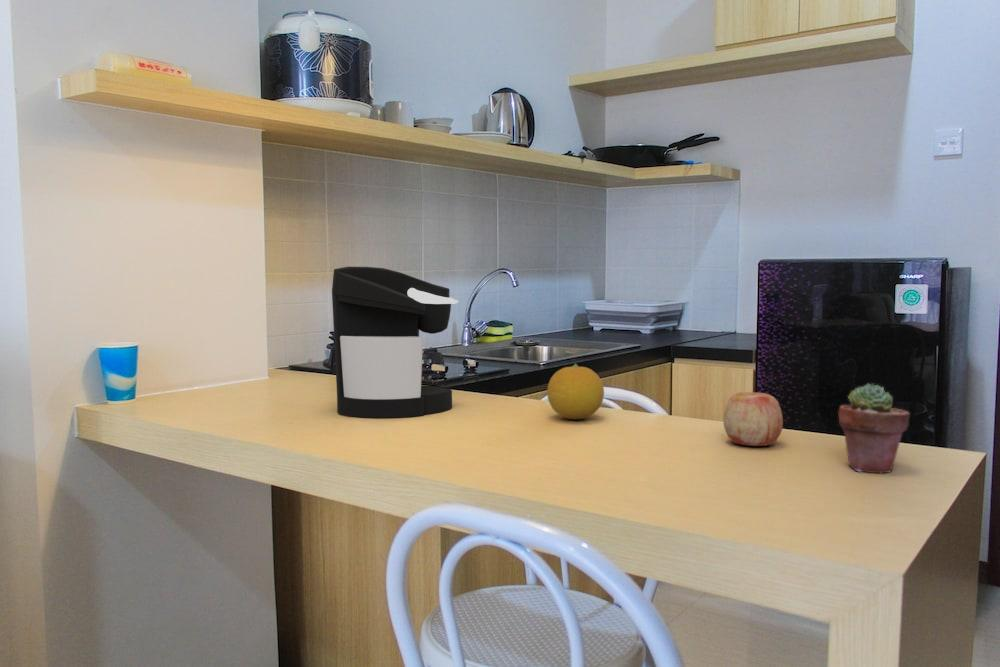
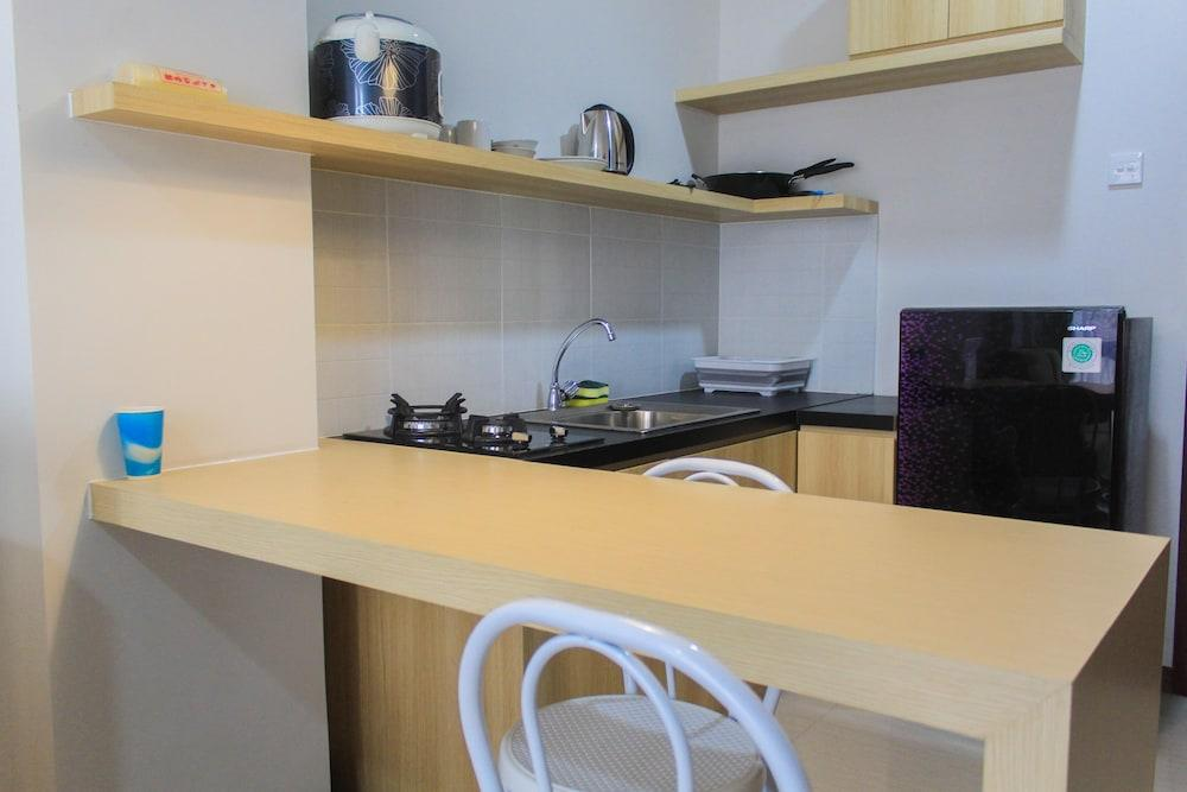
- apple (752, 418)
- fruit (575, 391)
- potted succulent (872, 426)
- coffee maker (396, 338)
